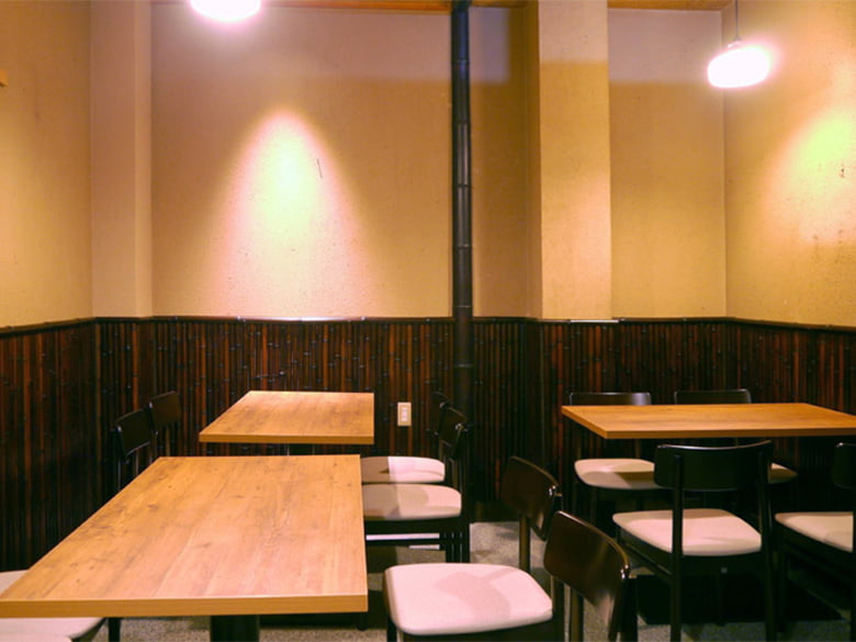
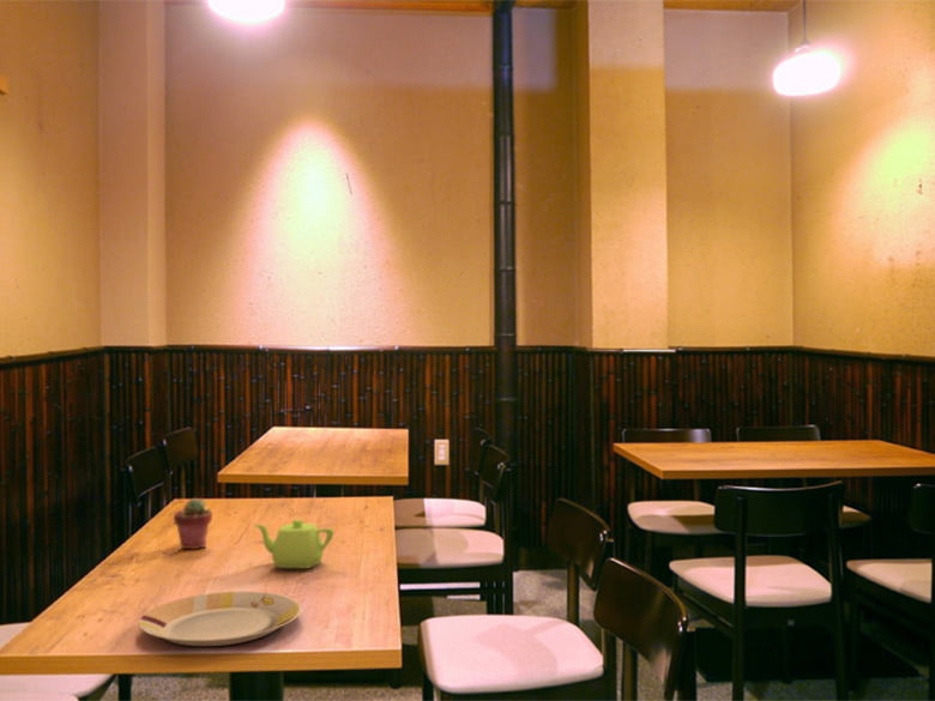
+ plate (222, 620)
+ teapot (294, 542)
+ potted succulent (193, 521)
